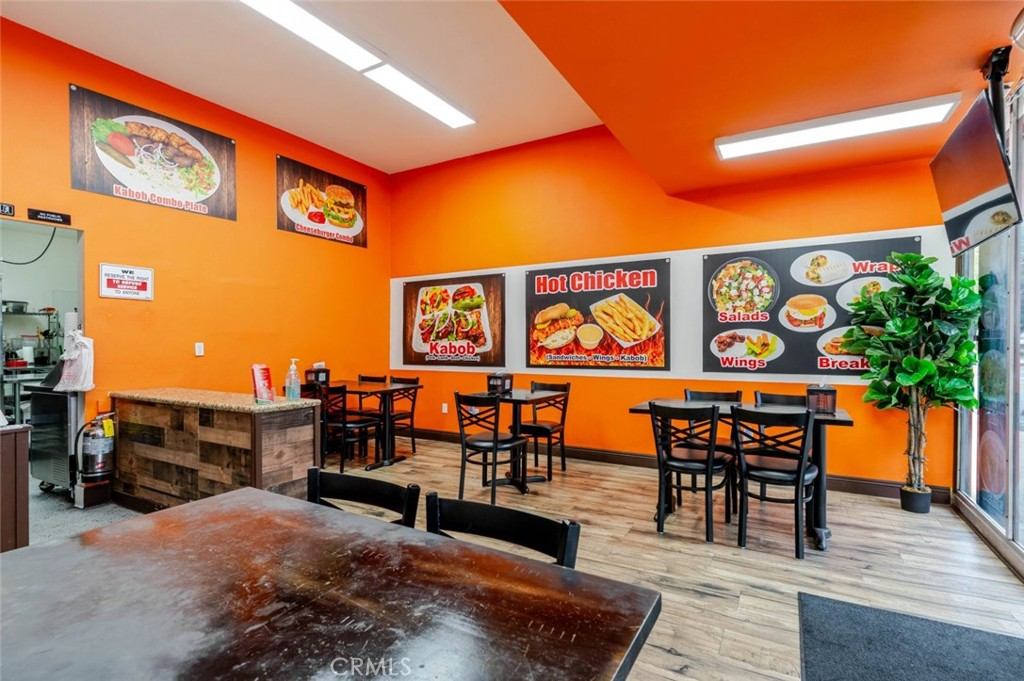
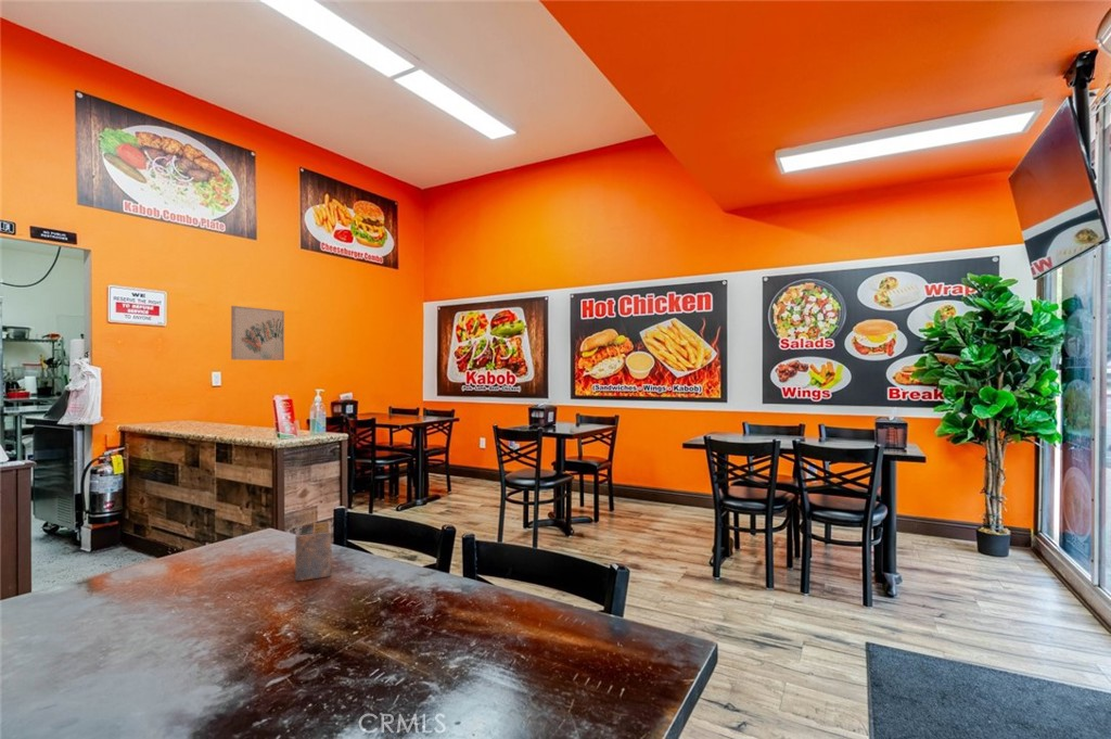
+ wall art (258, 334)
+ napkin holder (314, 541)
